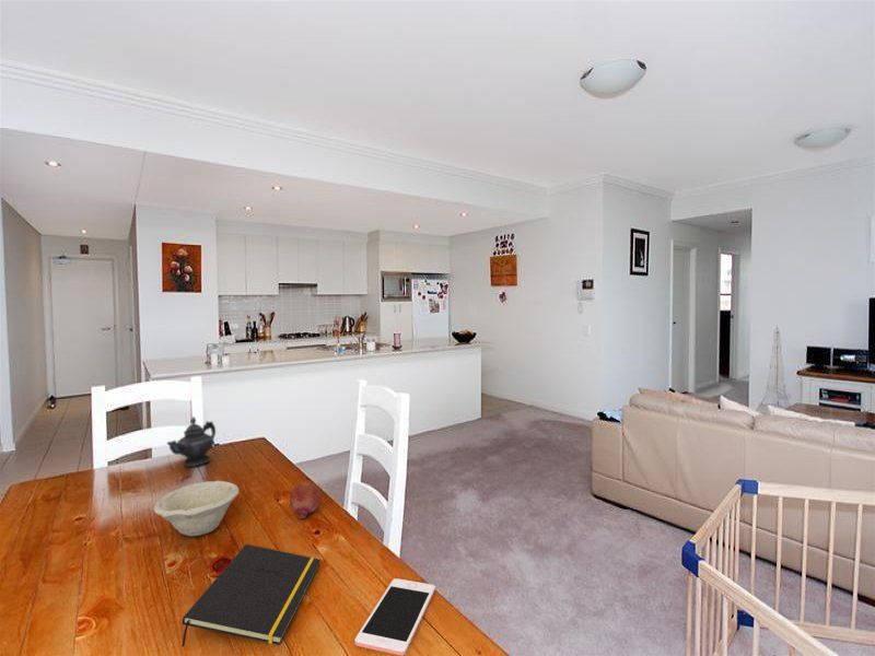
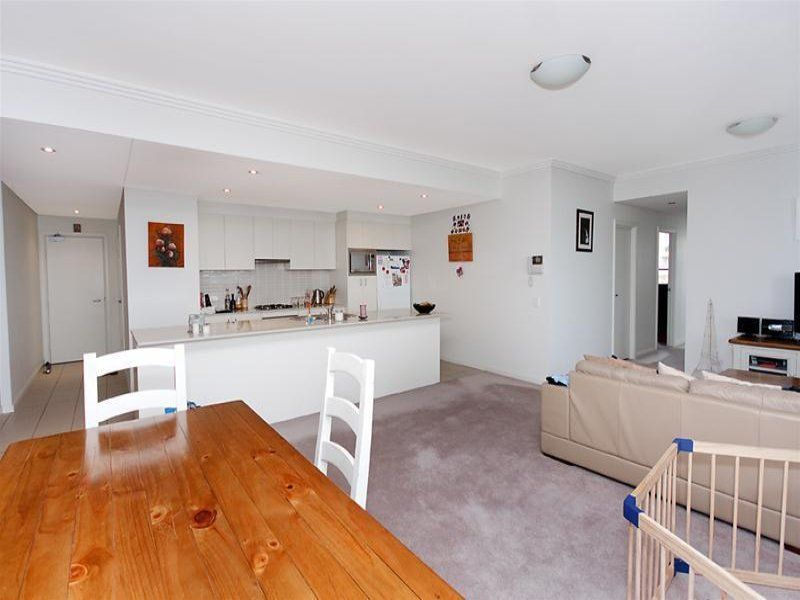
- cell phone (398, 612)
- teapot (192, 441)
- bowl (198, 511)
- notepad (260, 587)
- fruit (305, 497)
